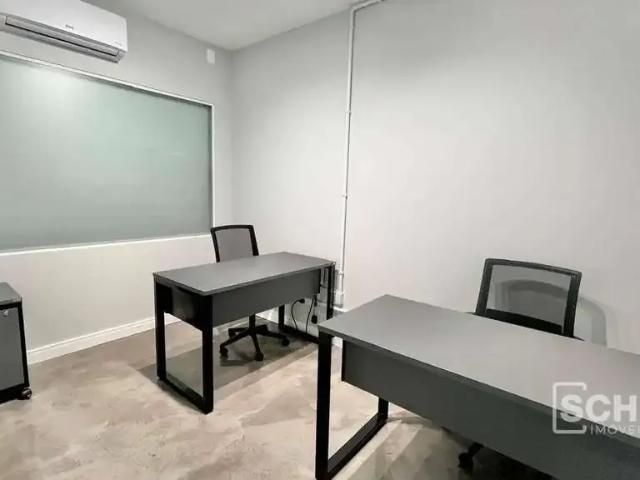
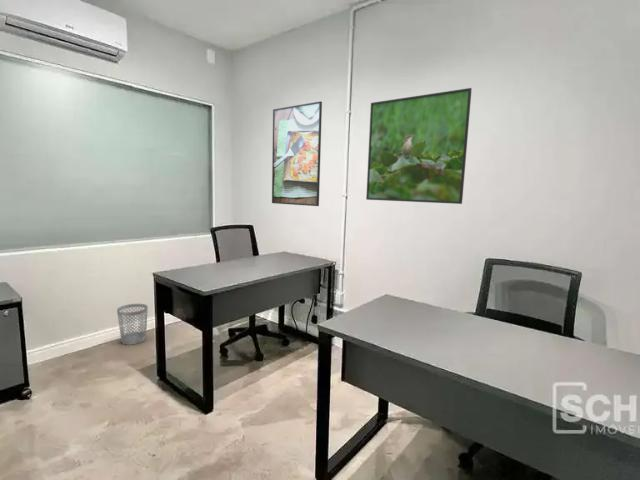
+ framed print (413, 149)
+ wastebasket (133, 323)
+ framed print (295, 156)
